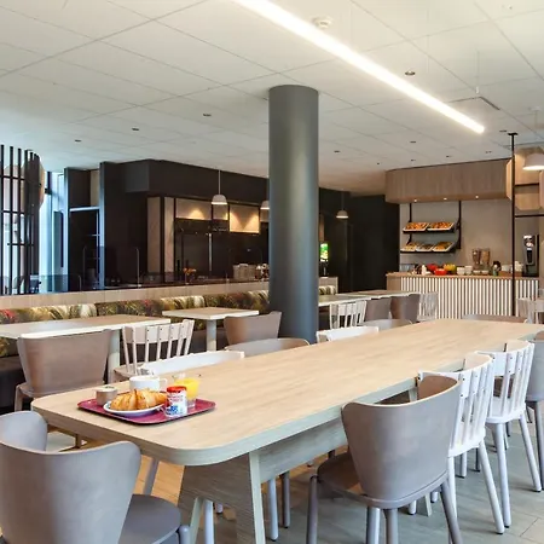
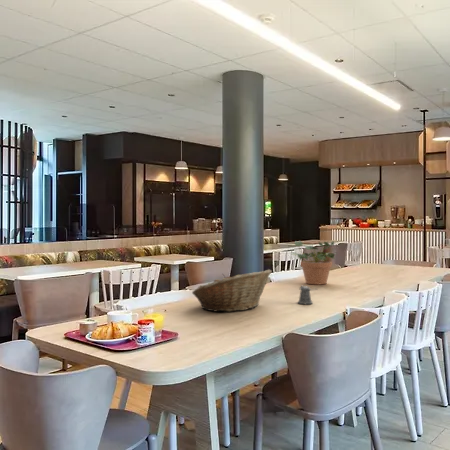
+ pepper shaker (306, 294)
+ potted plant (312, 262)
+ fruit basket (233, 288)
